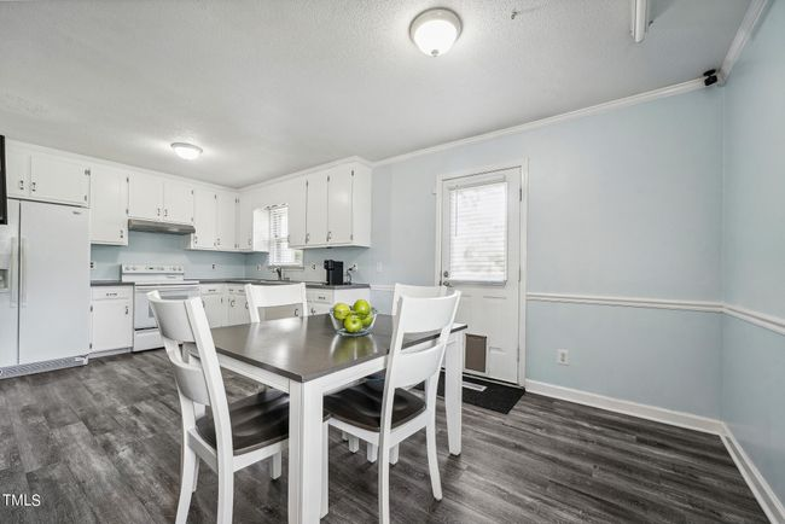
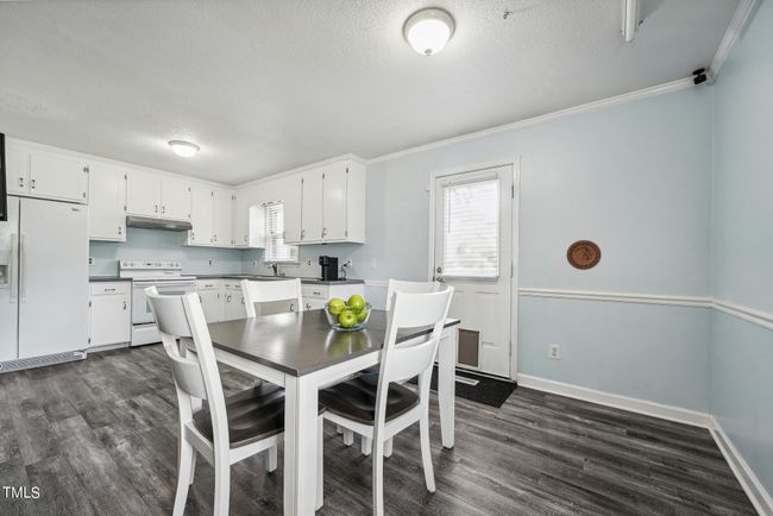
+ decorative plate (583, 254)
